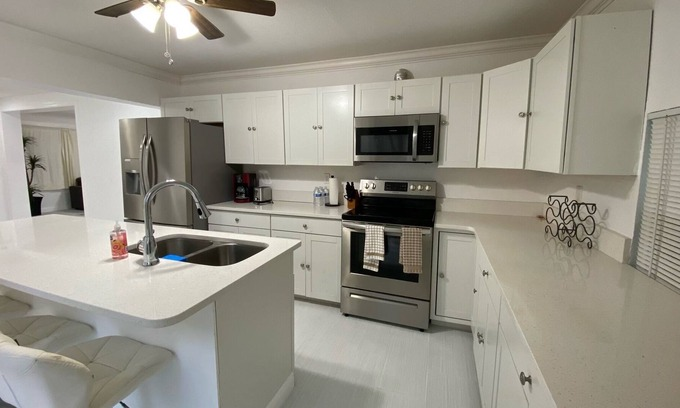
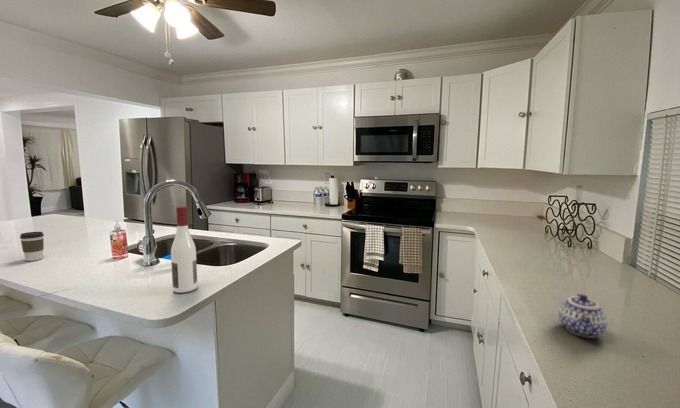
+ coffee cup (33, 246)
+ alcohol (183, 248)
+ teapot (582, 313)
